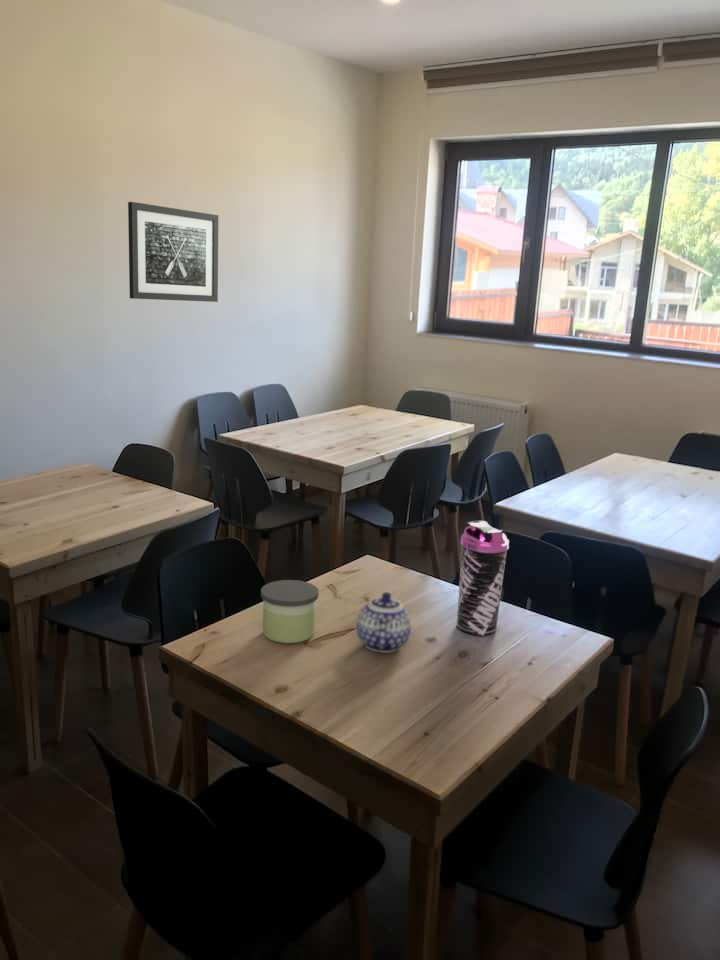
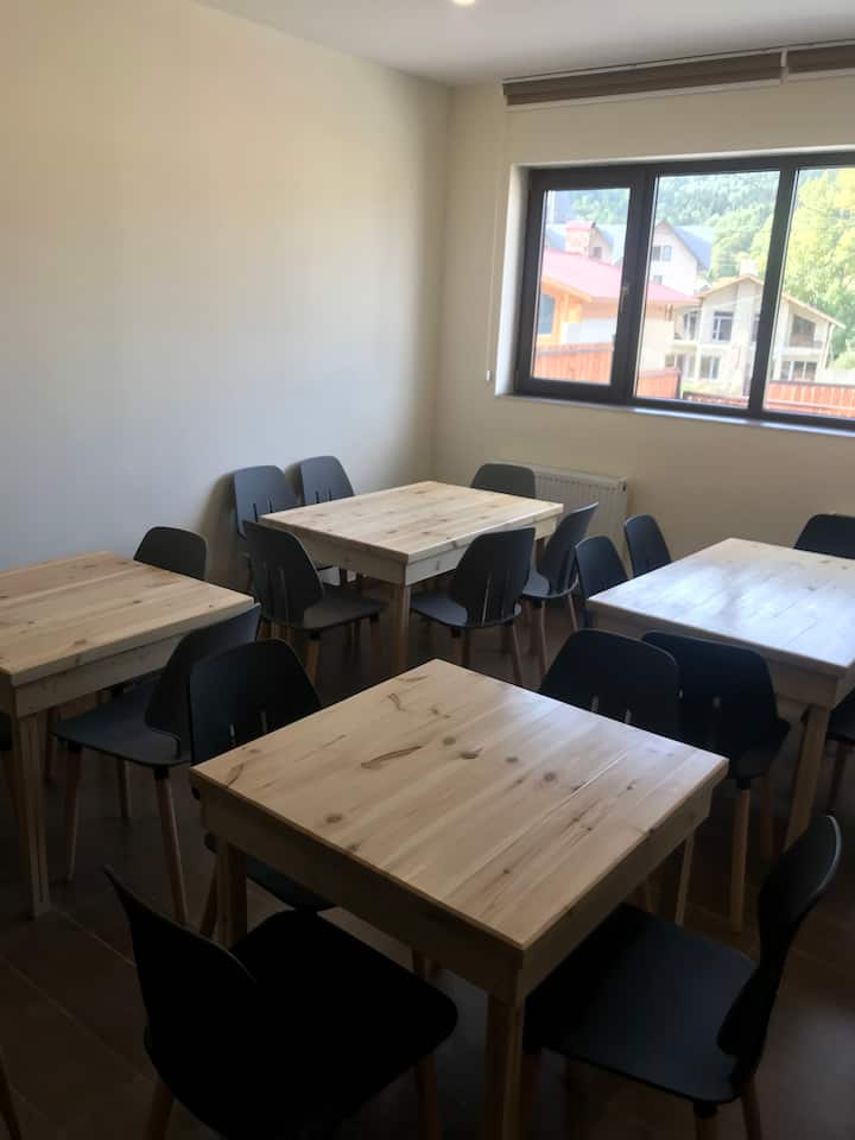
- candle (289, 612)
- water bottle (481, 577)
- teapot (384, 620)
- wall art (175, 255)
